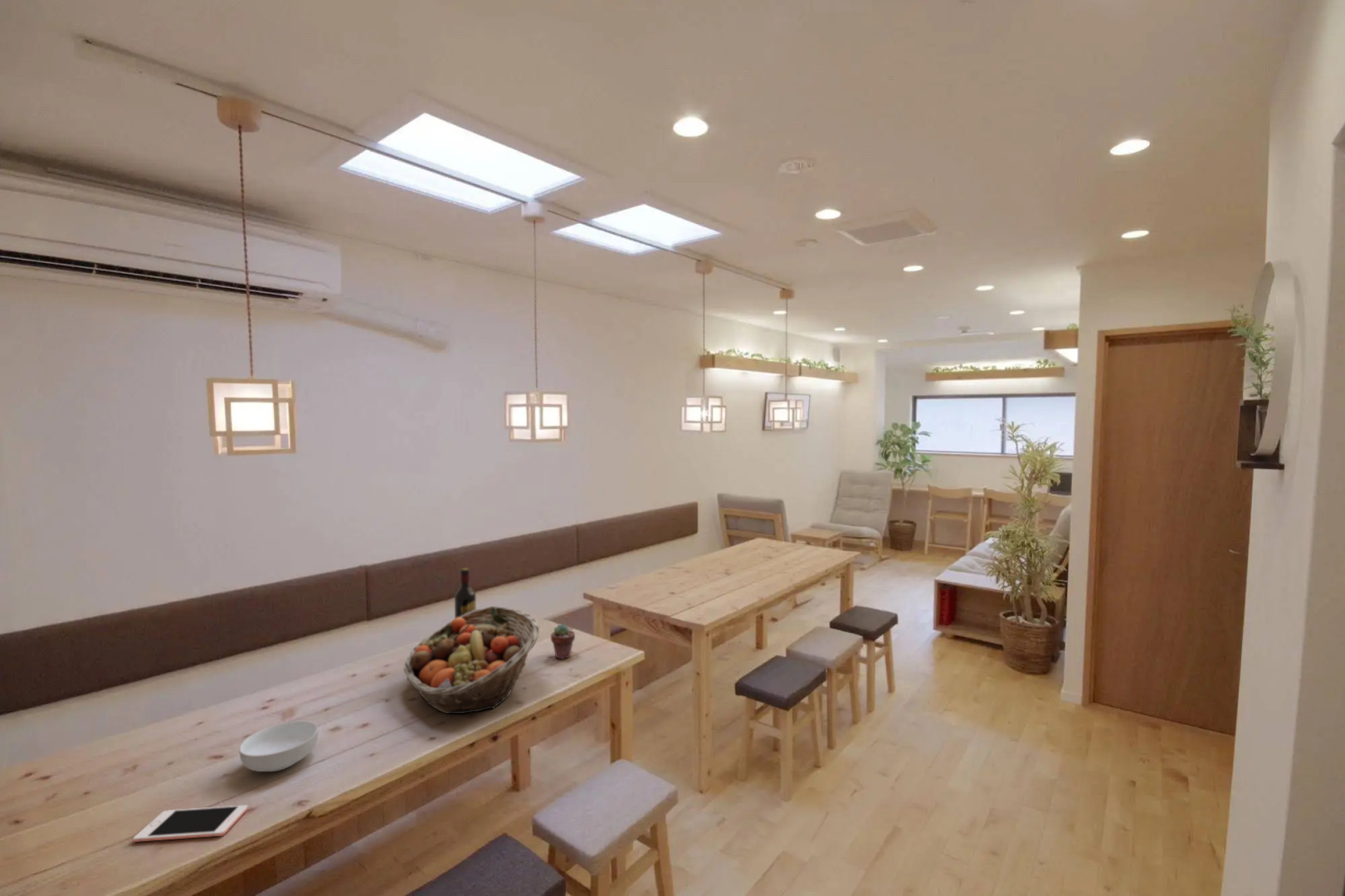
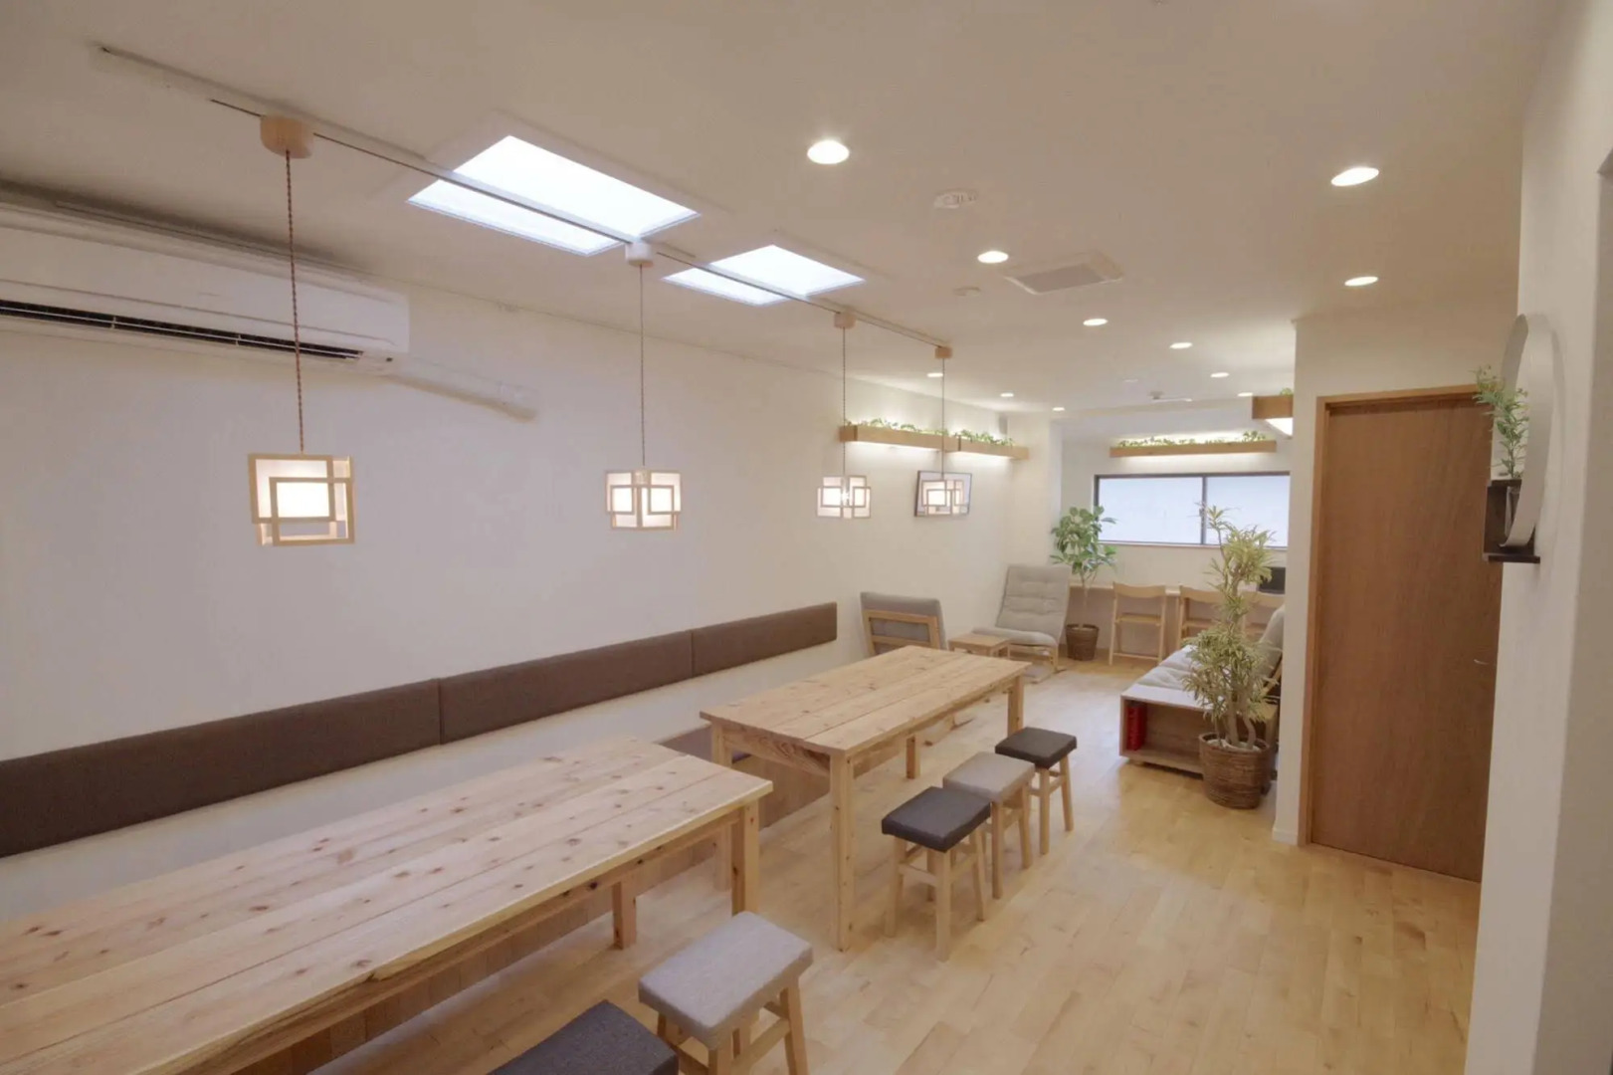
- fruit basket (474, 656)
- cereal bowl (280, 749)
- cell phone (192, 823)
- potted succulent (563, 640)
- wine bottle (465, 606)
